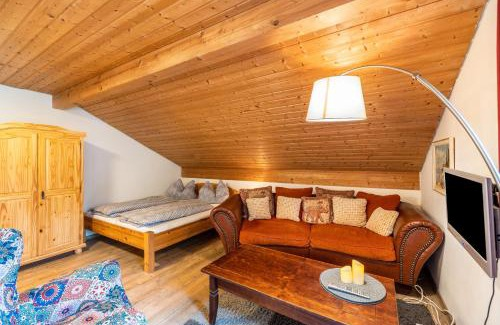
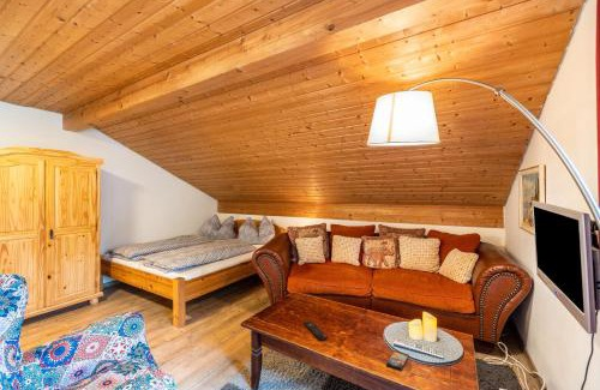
+ smartphone (397, 360)
+ remote control (314, 330)
